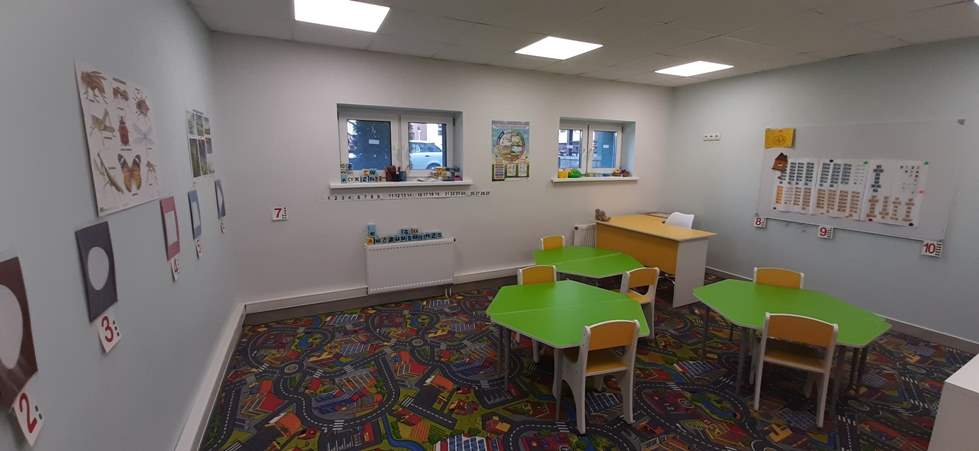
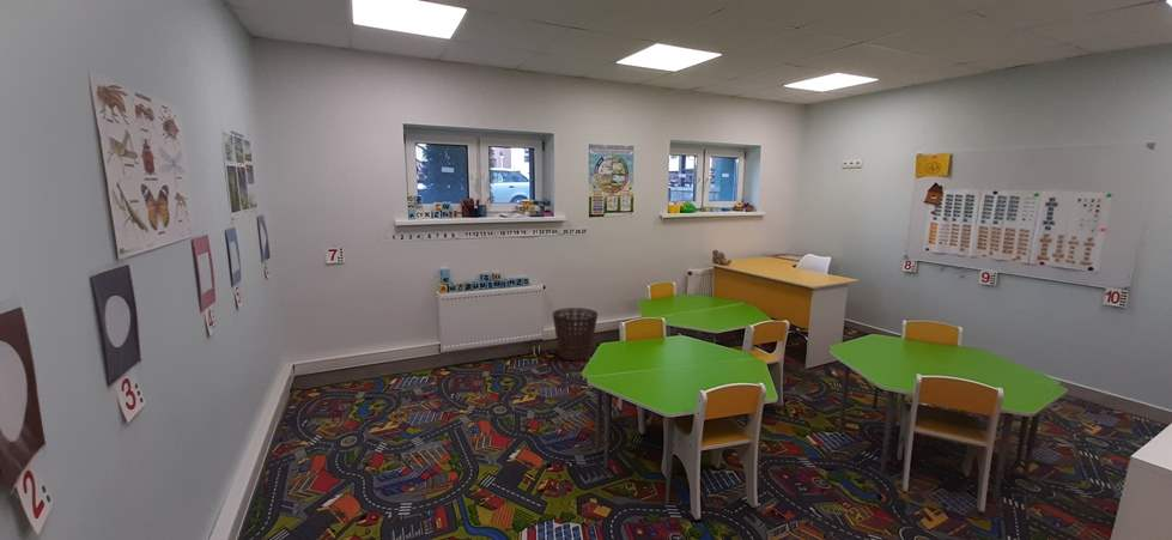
+ basket (575, 334)
